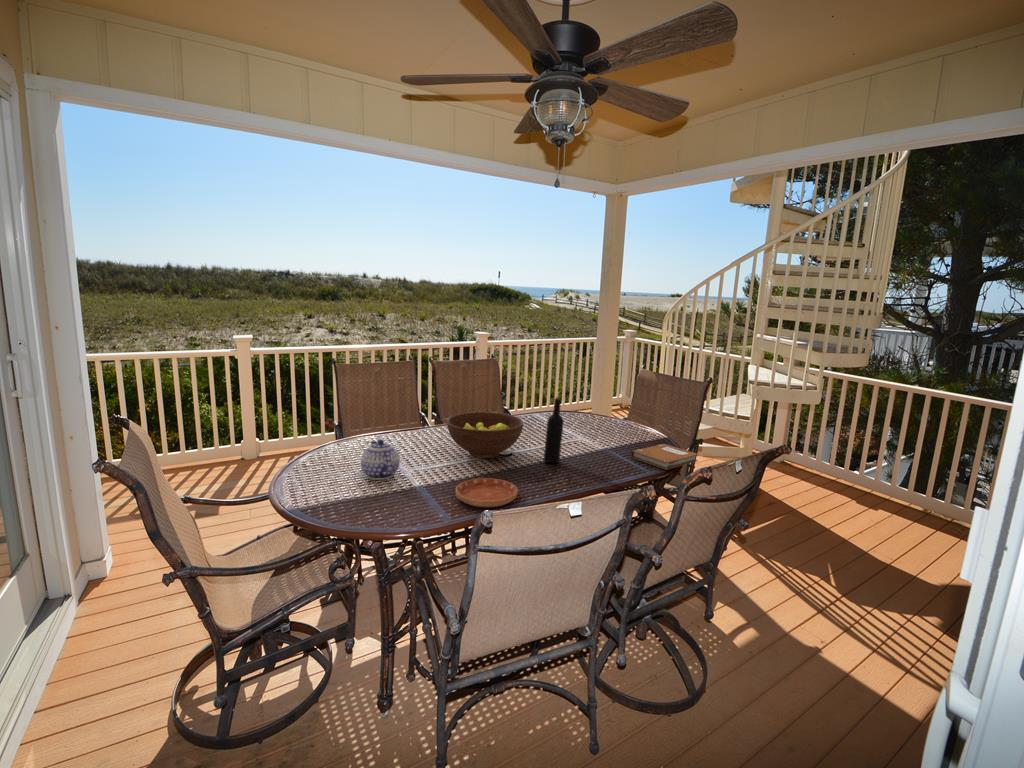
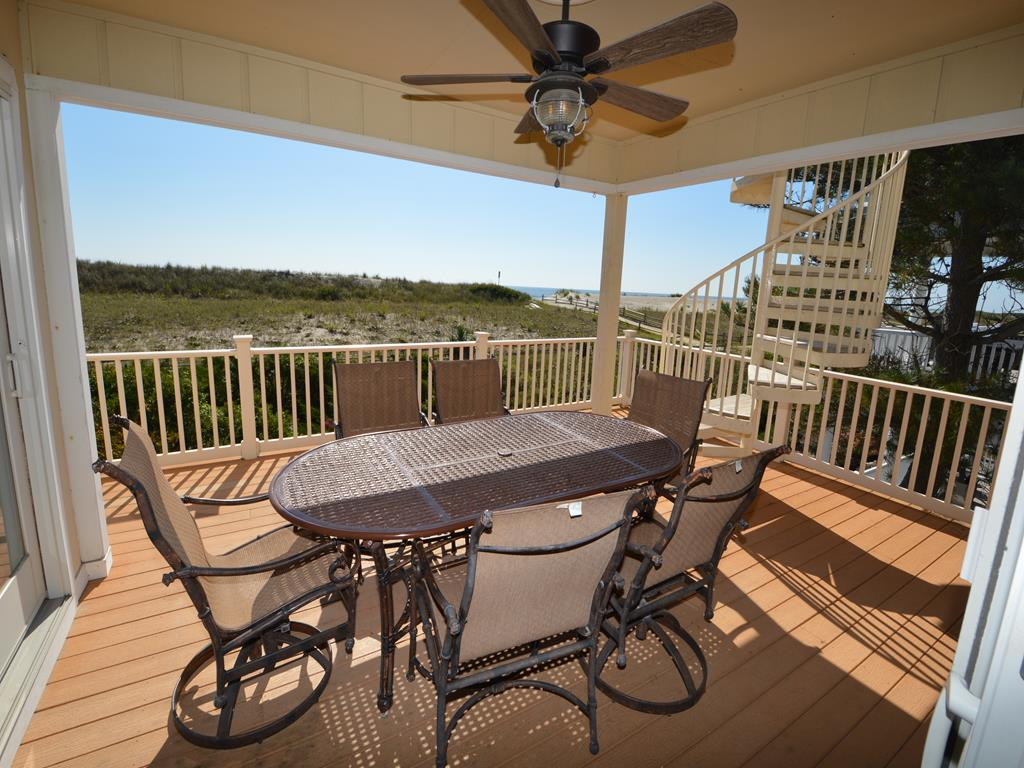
- wine bottle (554, 429)
- teapot (380, 457)
- notebook (664, 455)
- fruit bowl (484, 437)
- saucer (486, 493)
